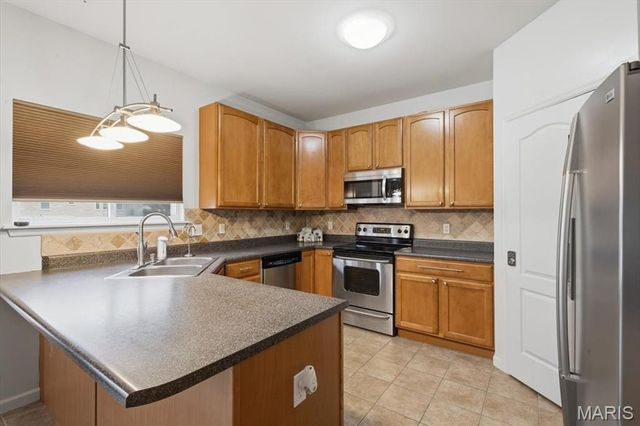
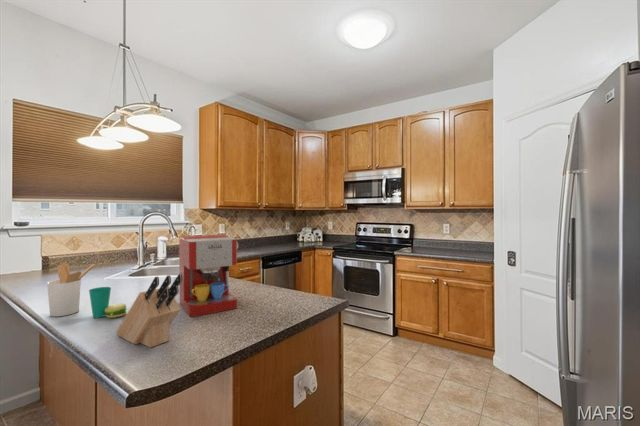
+ utensil holder (73, 287)
+ coffee maker (207, 270)
+ knife block (150, 305)
+ cup (108, 302)
